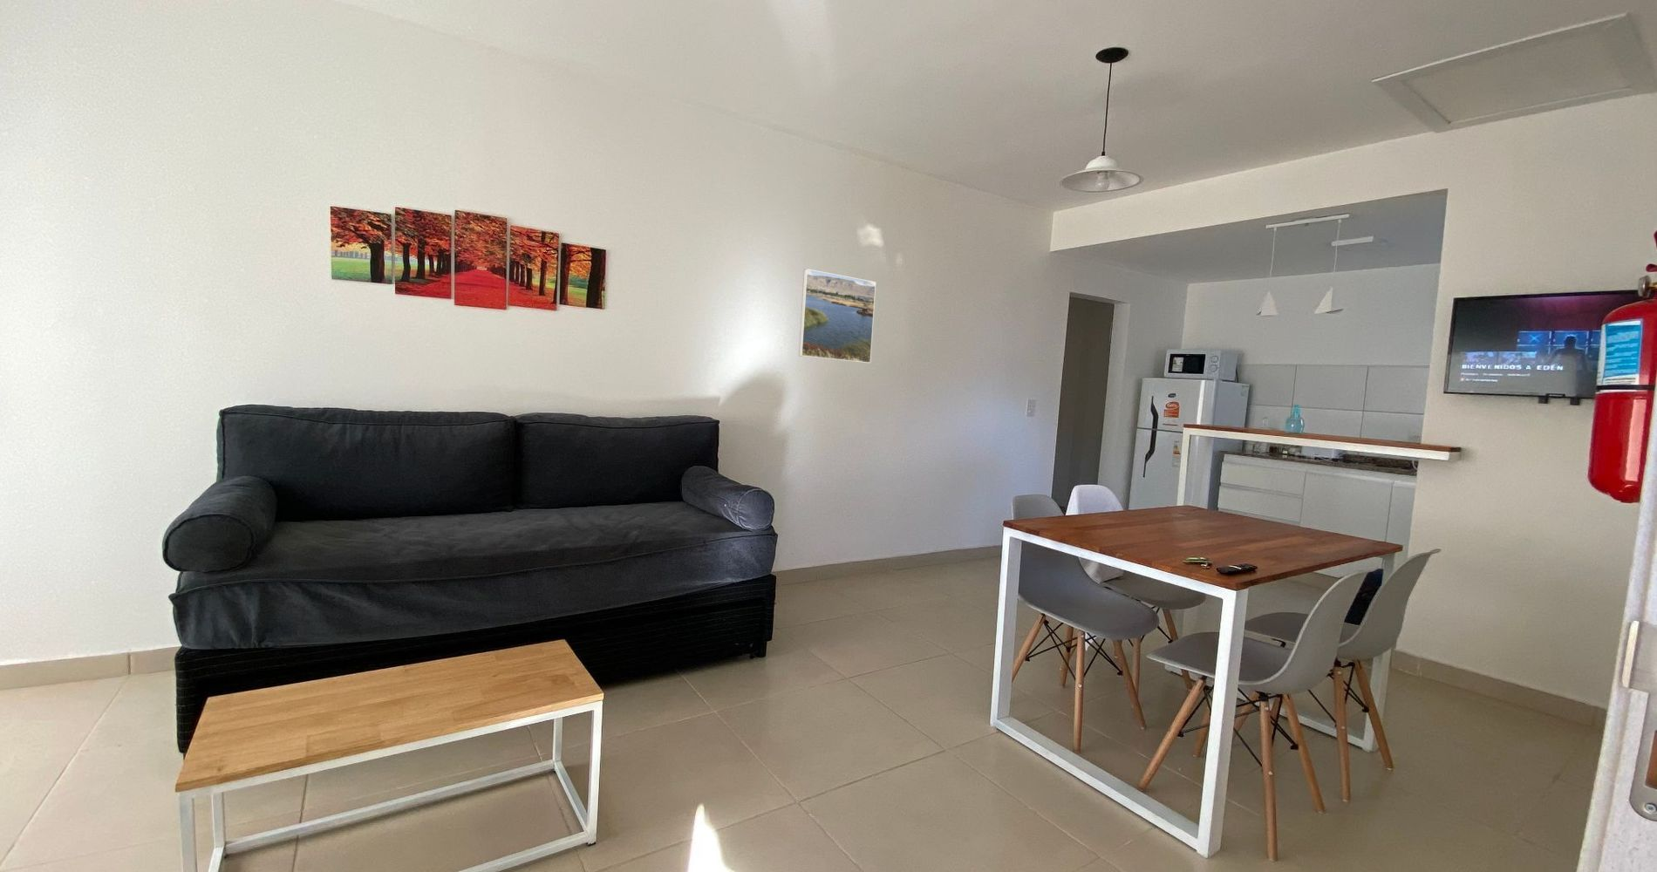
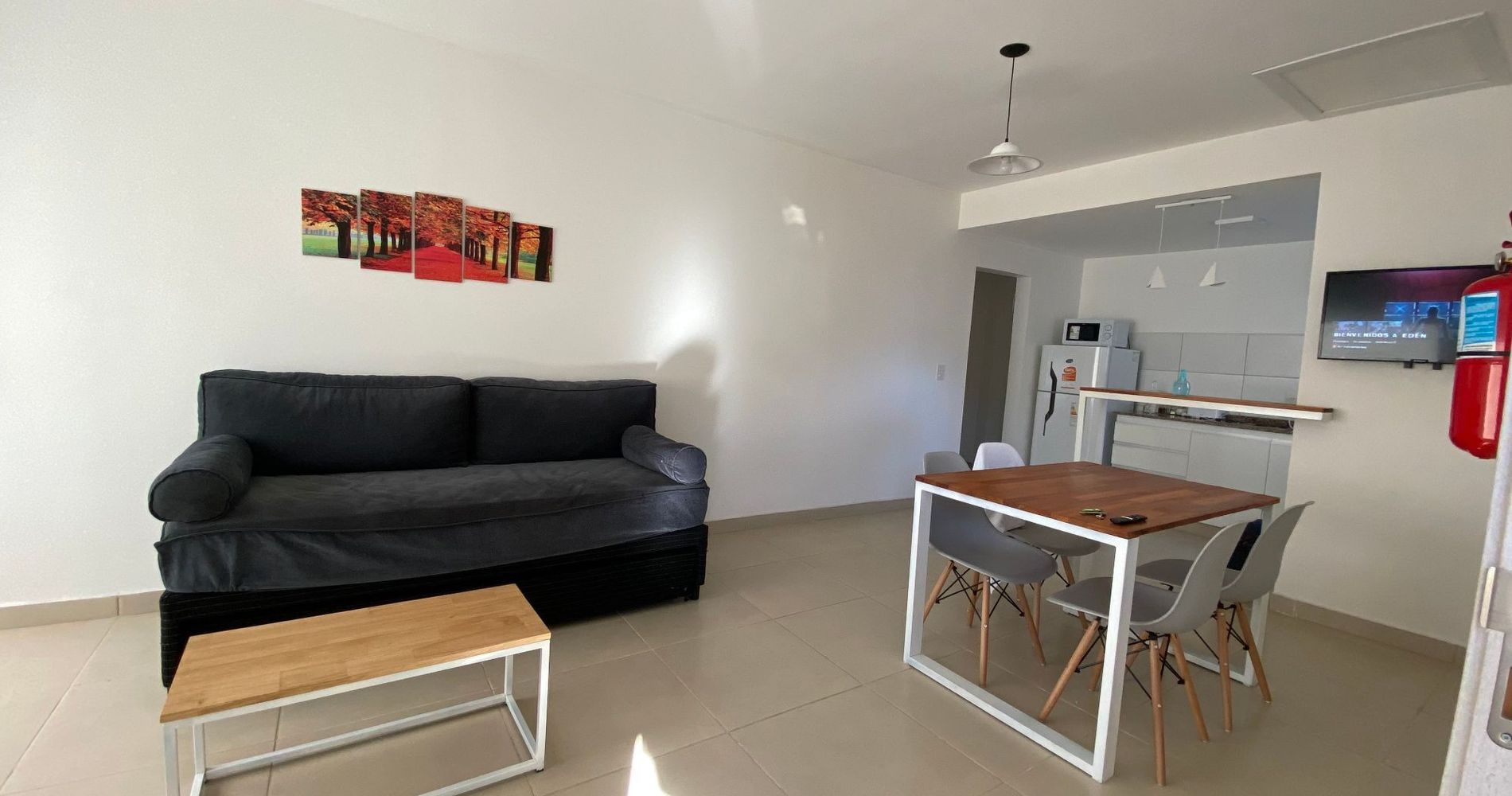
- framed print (838, 318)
